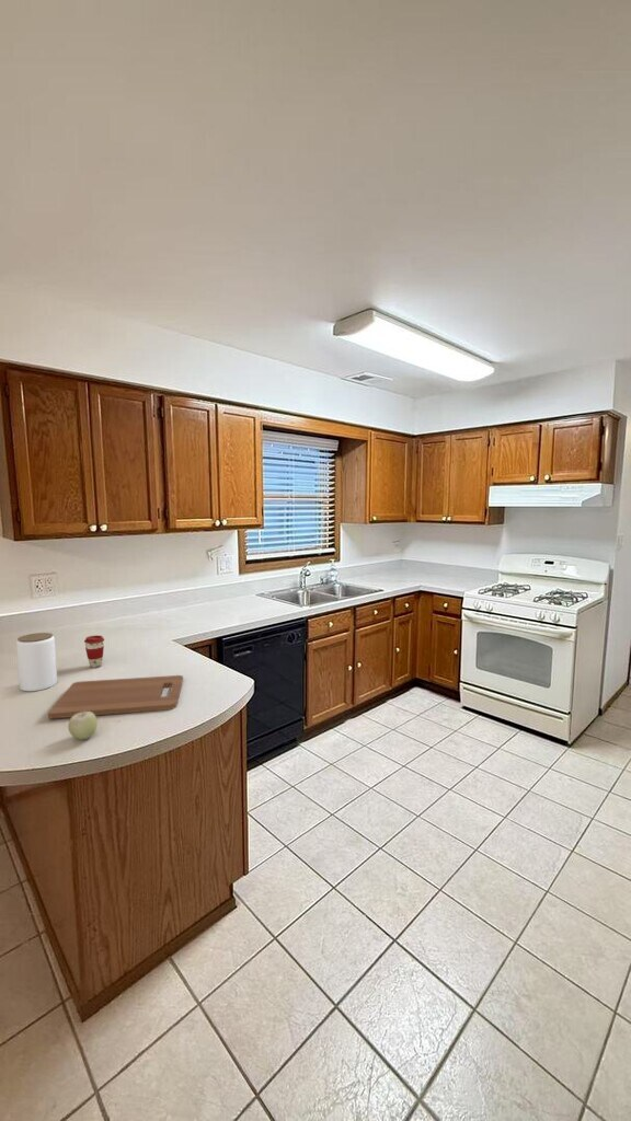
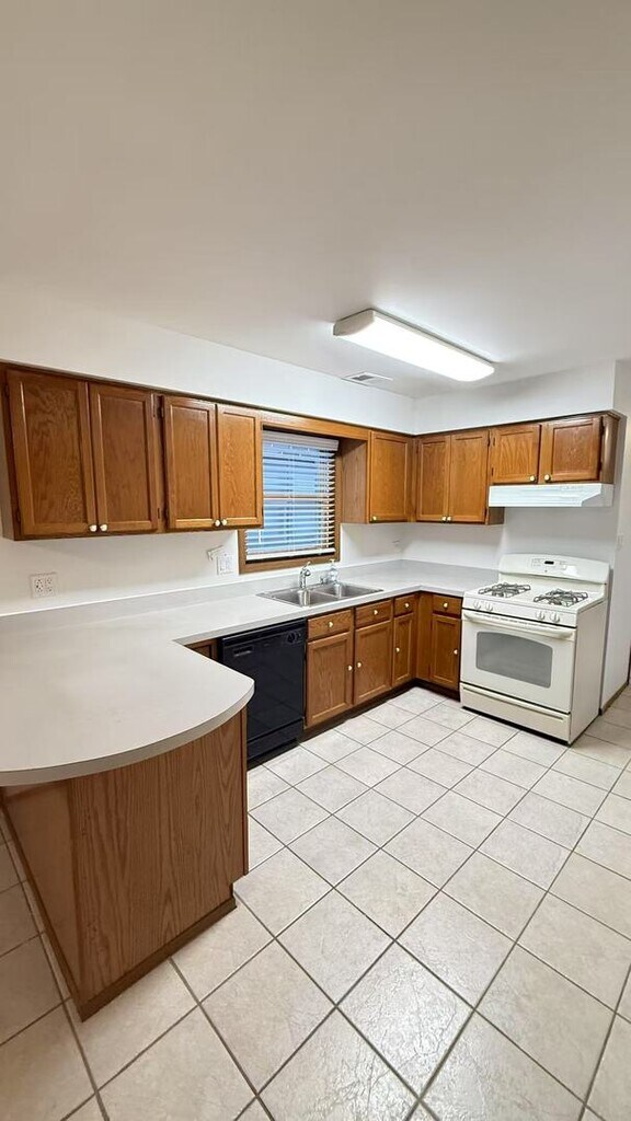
- cutting board (122, 694)
- coffee cup (94, 651)
- fruit (82, 723)
- jar (36, 660)
